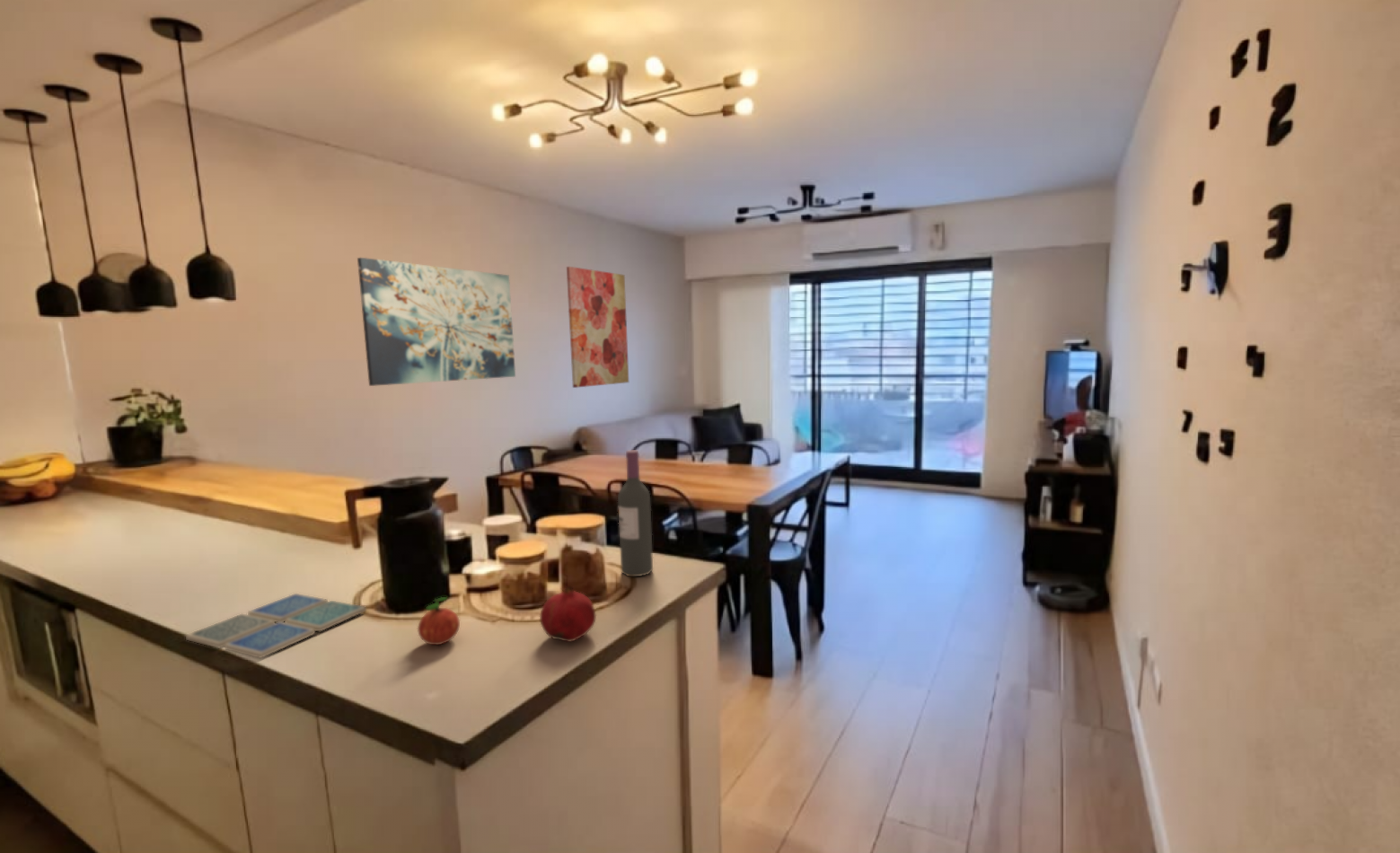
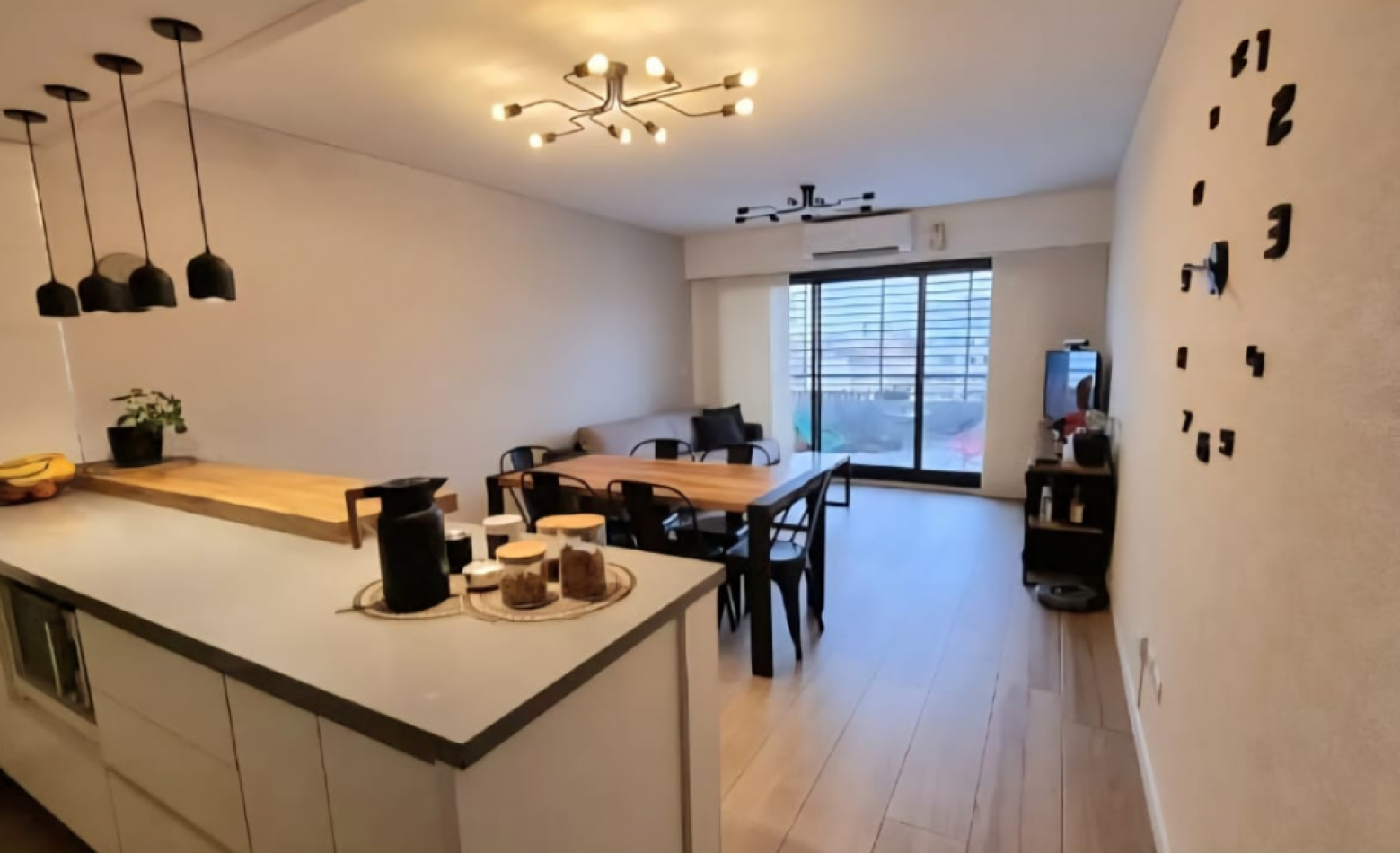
- wall art (446, 324)
- apple (438, 620)
- wall art (599, 328)
- wine bottle (634, 512)
- drink coaster (280, 622)
- fruit (568, 611)
